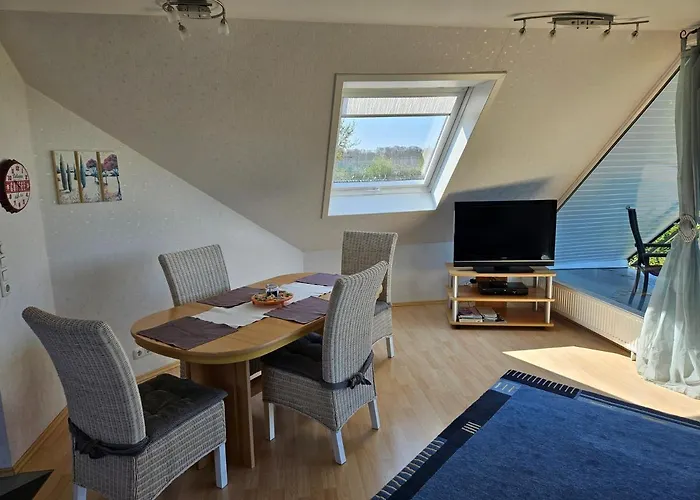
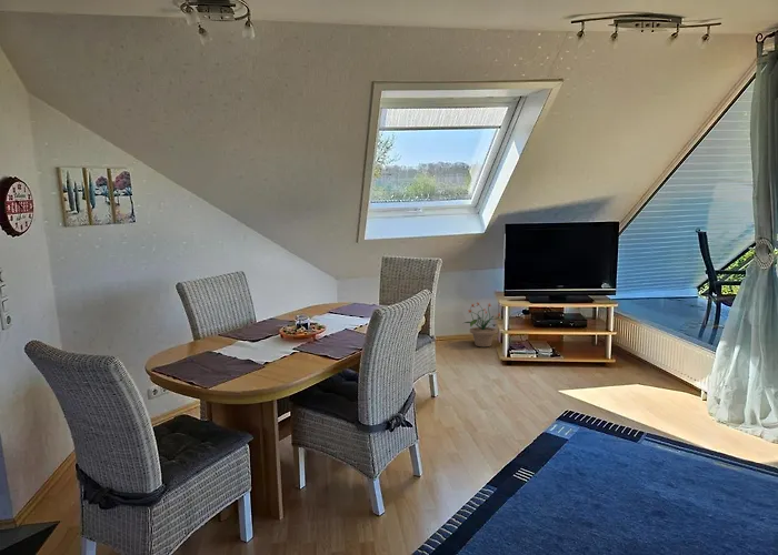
+ potted plant (481, 323)
